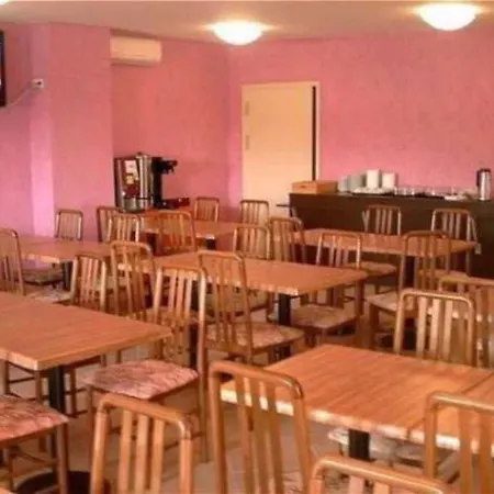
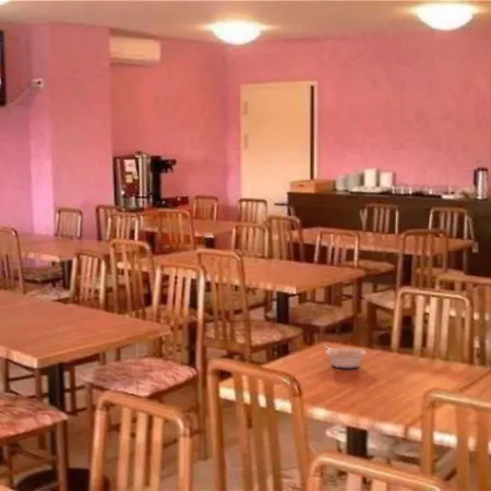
+ legume (344, 357)
